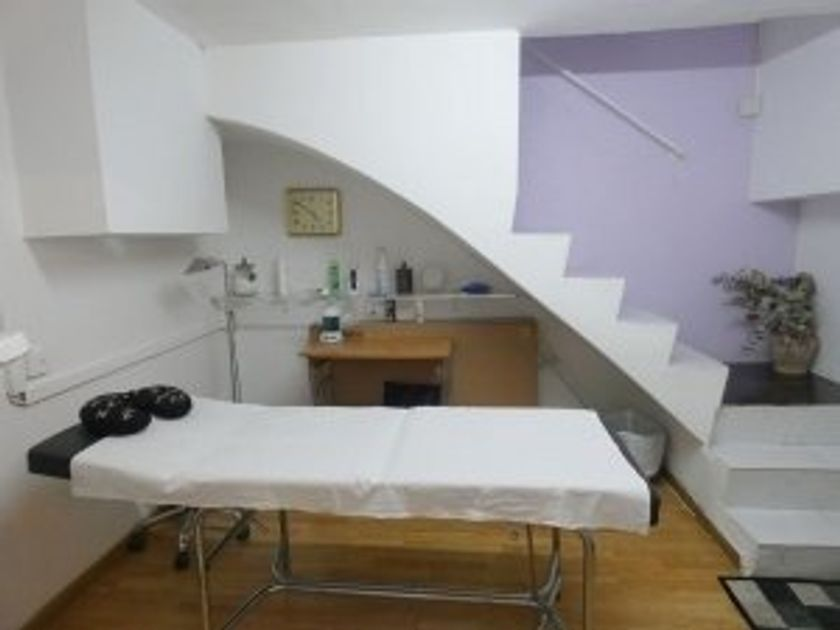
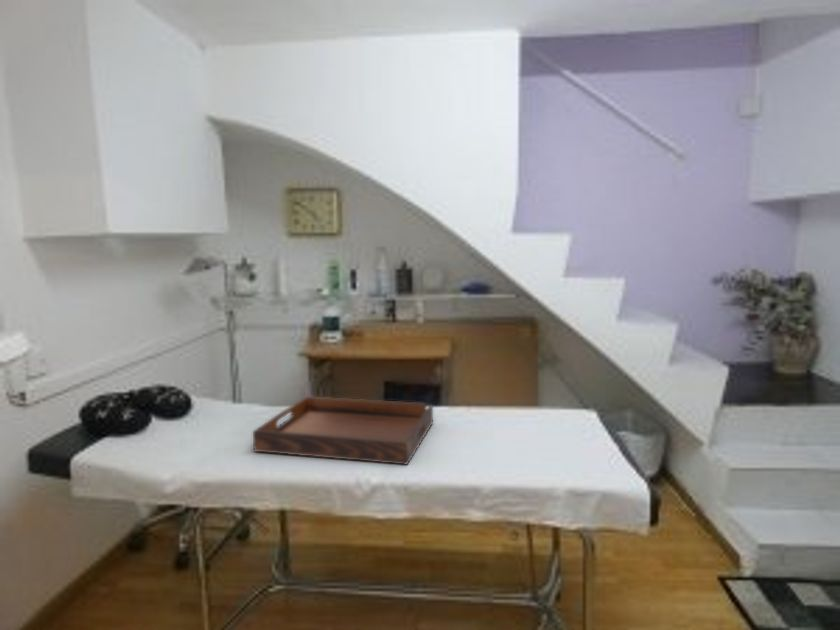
+ serving tray (350, 425)
